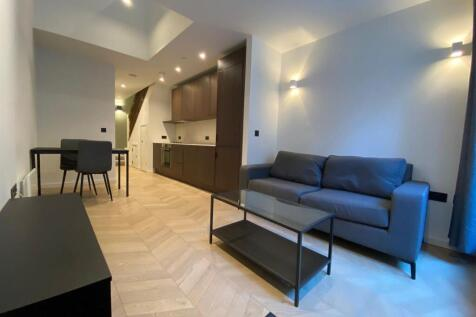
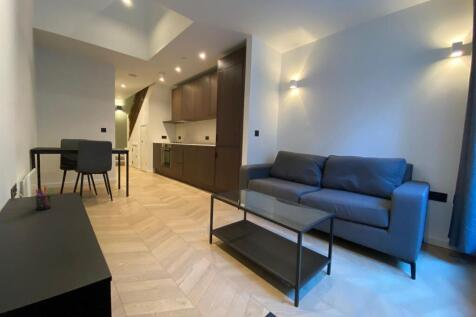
+ pen holder (45, 196)
